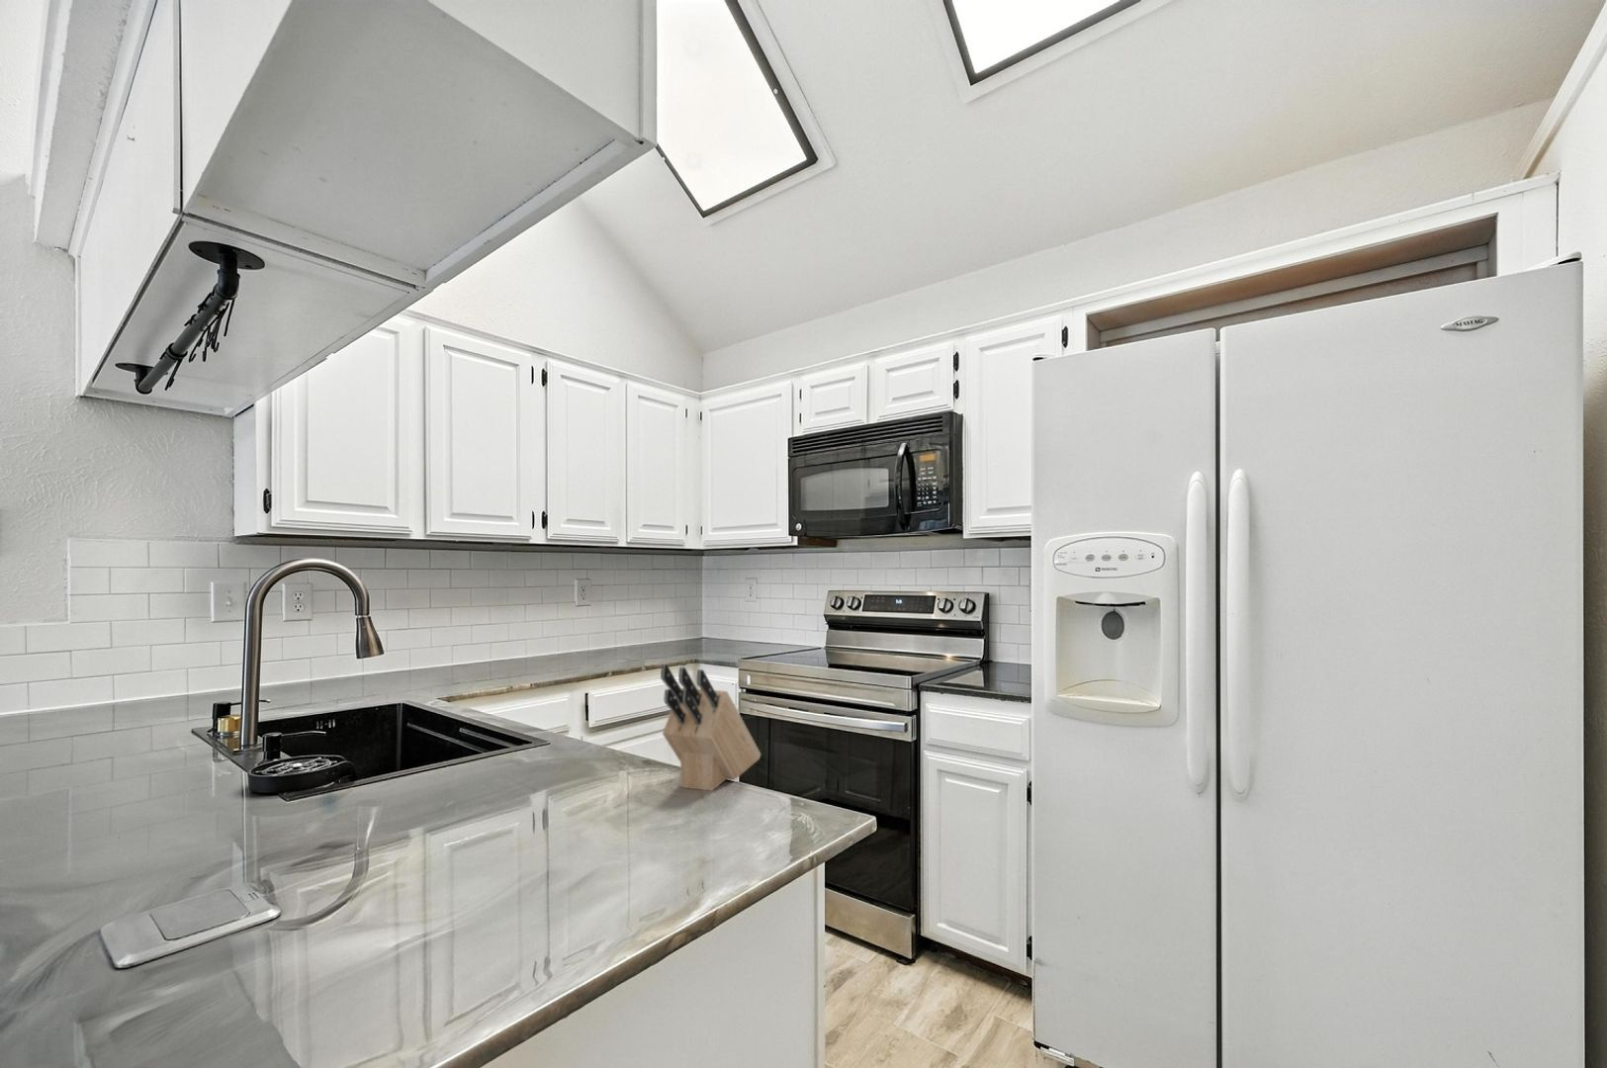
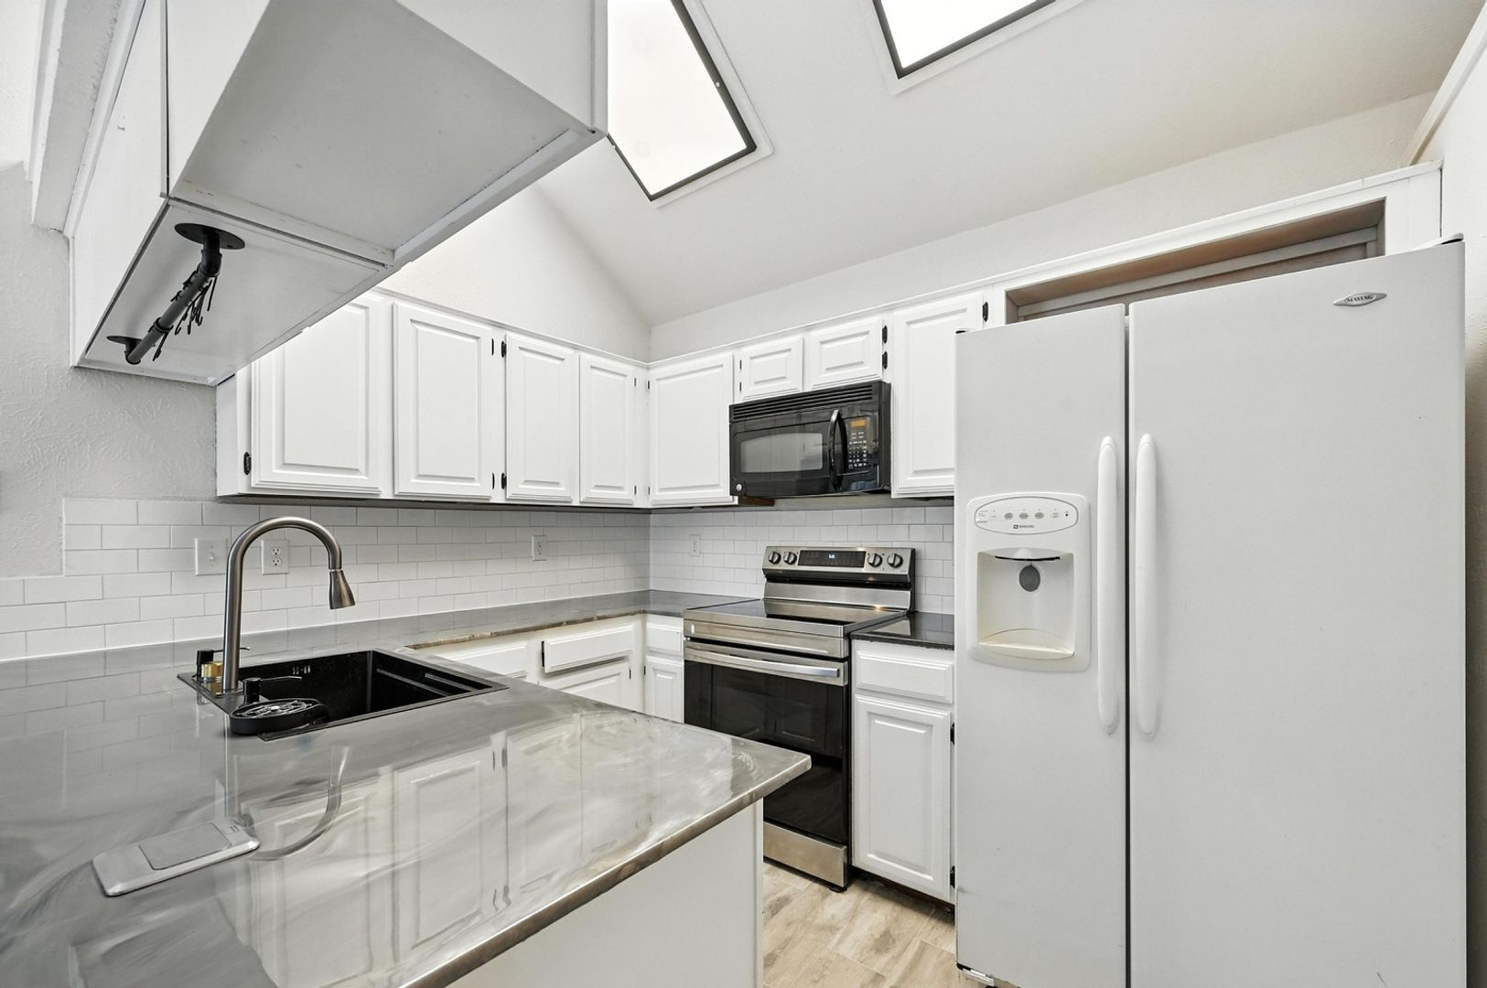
- knife block (711, 716)
